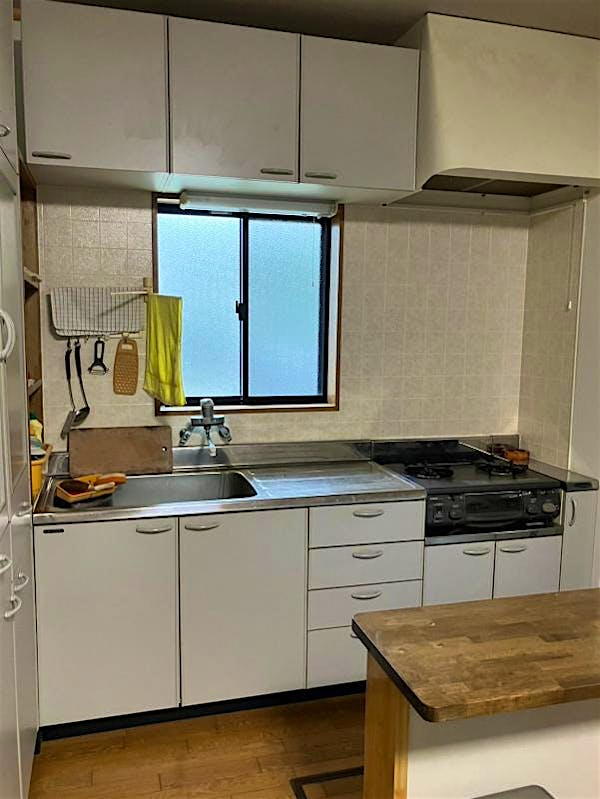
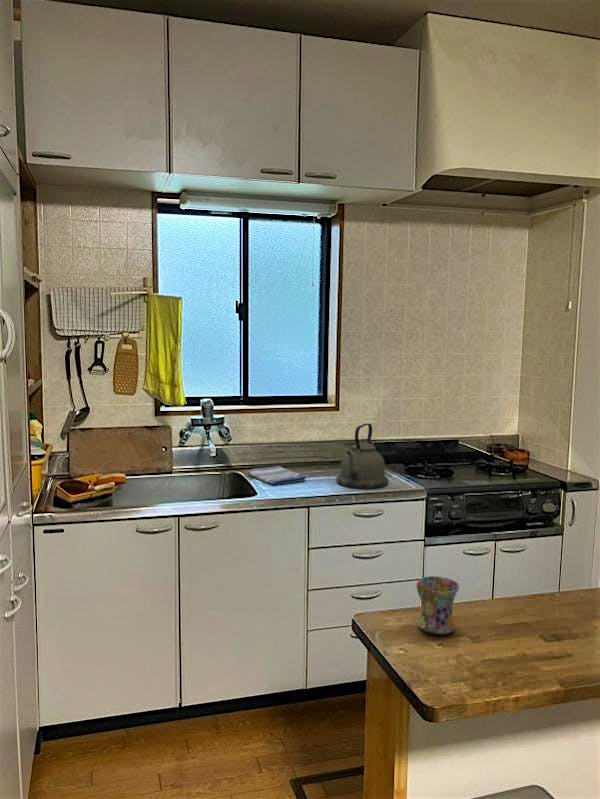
+ kettle (363, 454)
+ dish towel (276, 475)
+ mug (433, 603)
